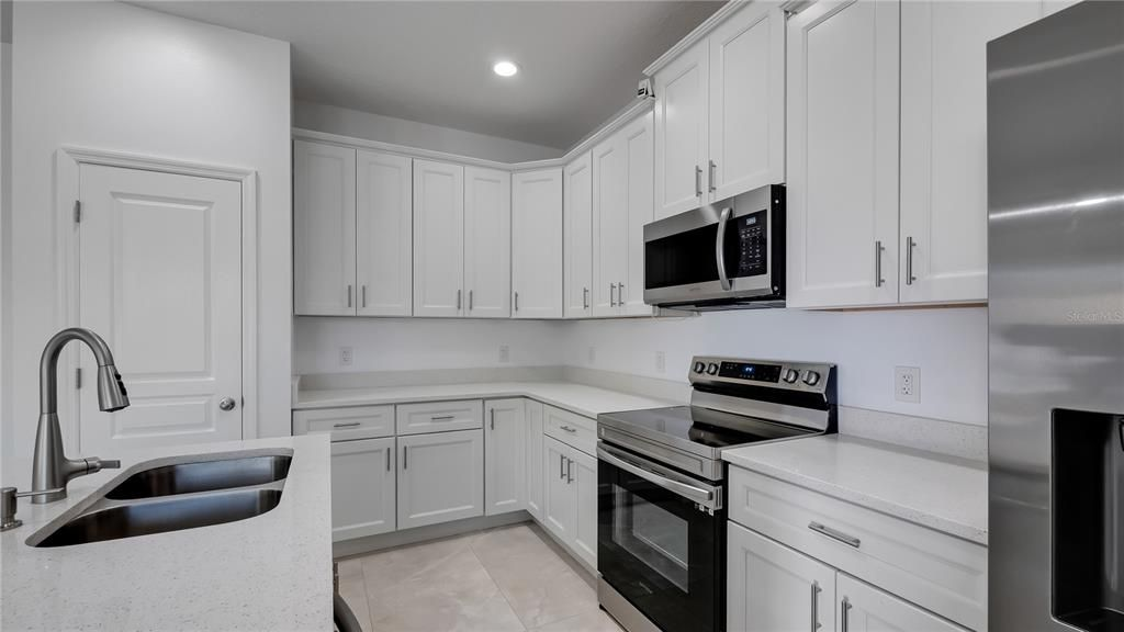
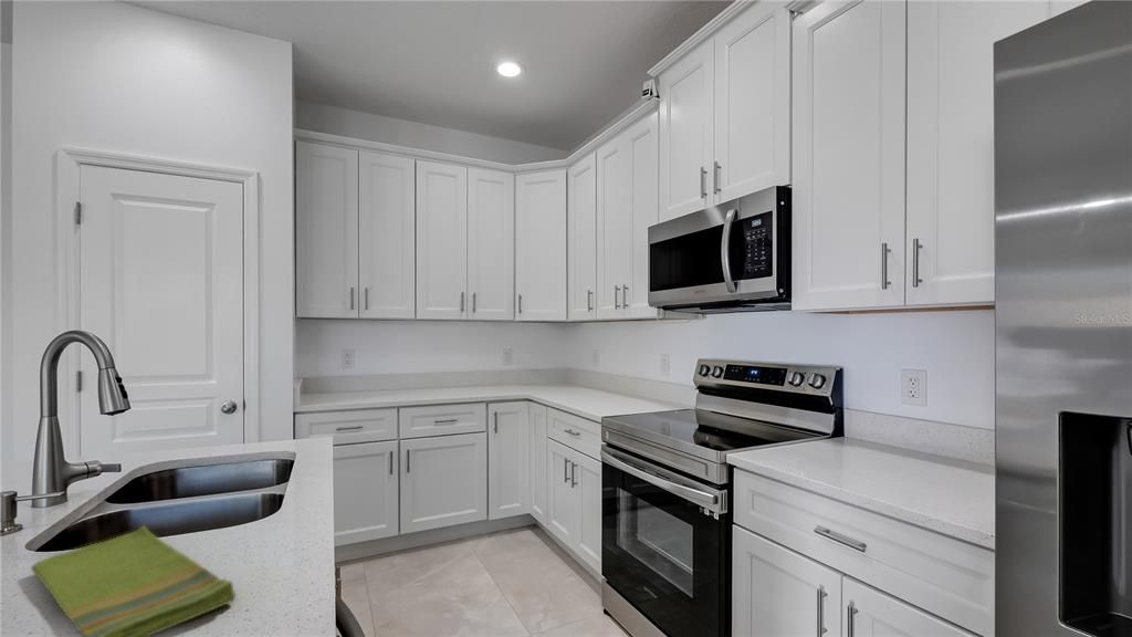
+ dish towel (127, 576)
